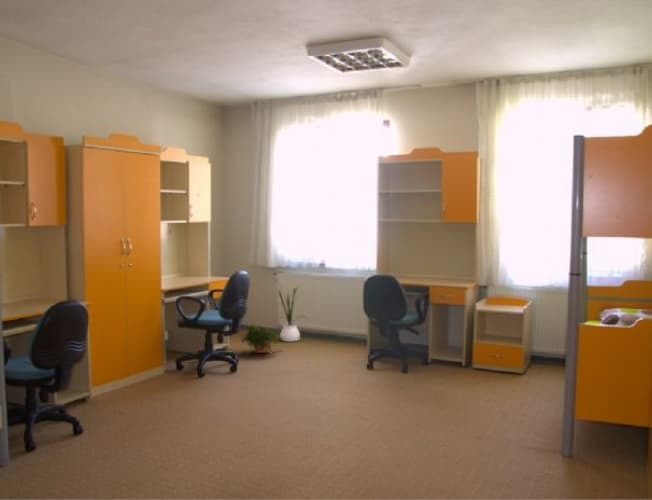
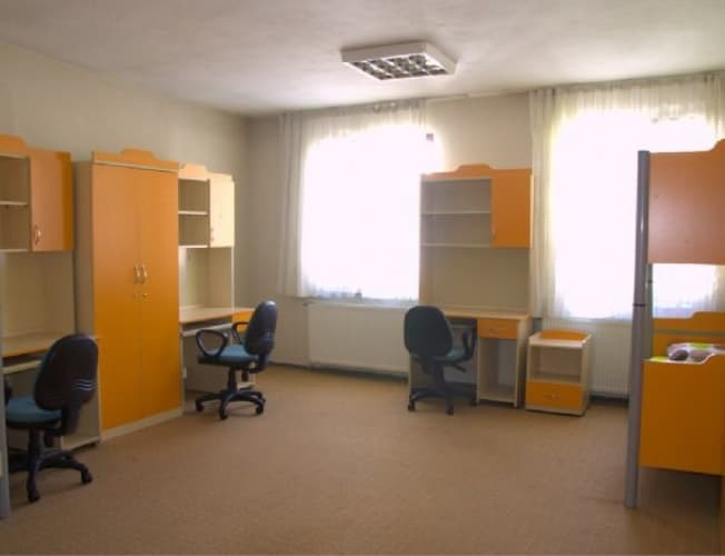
- potted plant (261, 338)
- house plant (288, 309)
